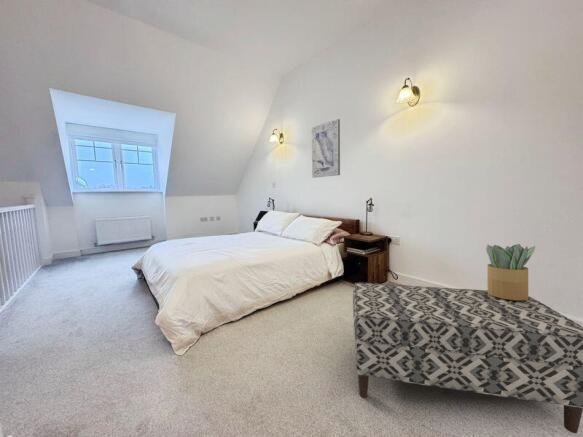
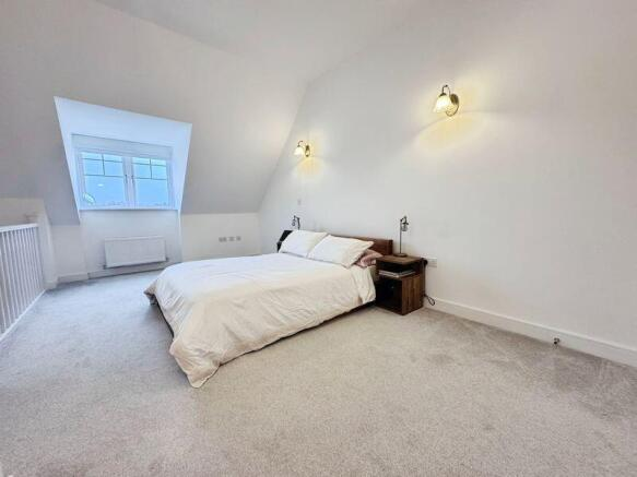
- bench (445, 343)
- wall art (325, 150)
- potted plant (512, 271)
